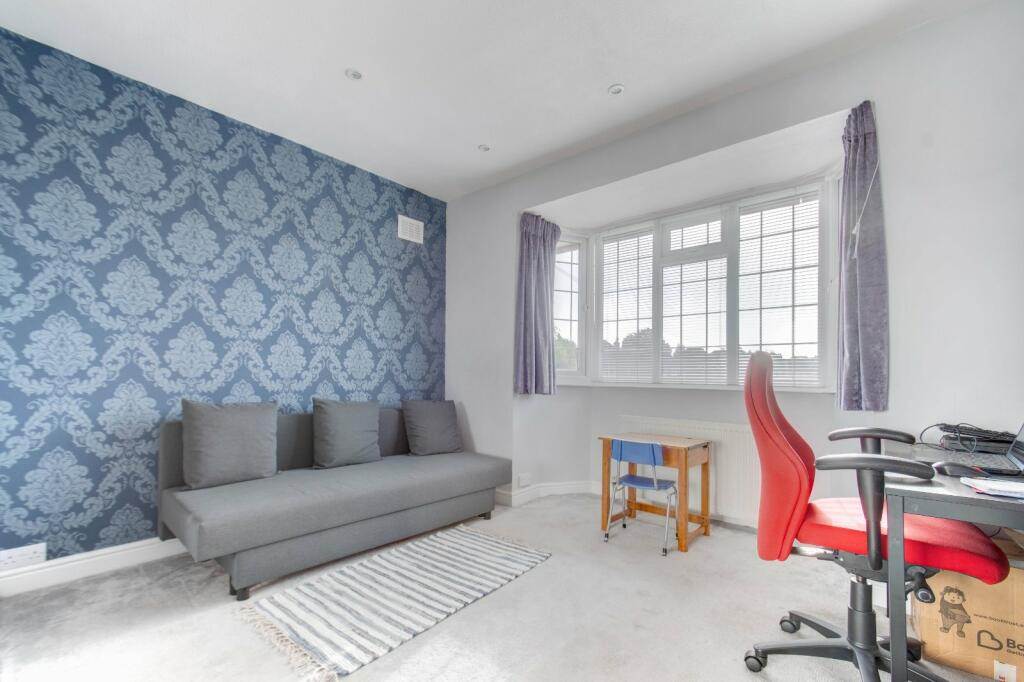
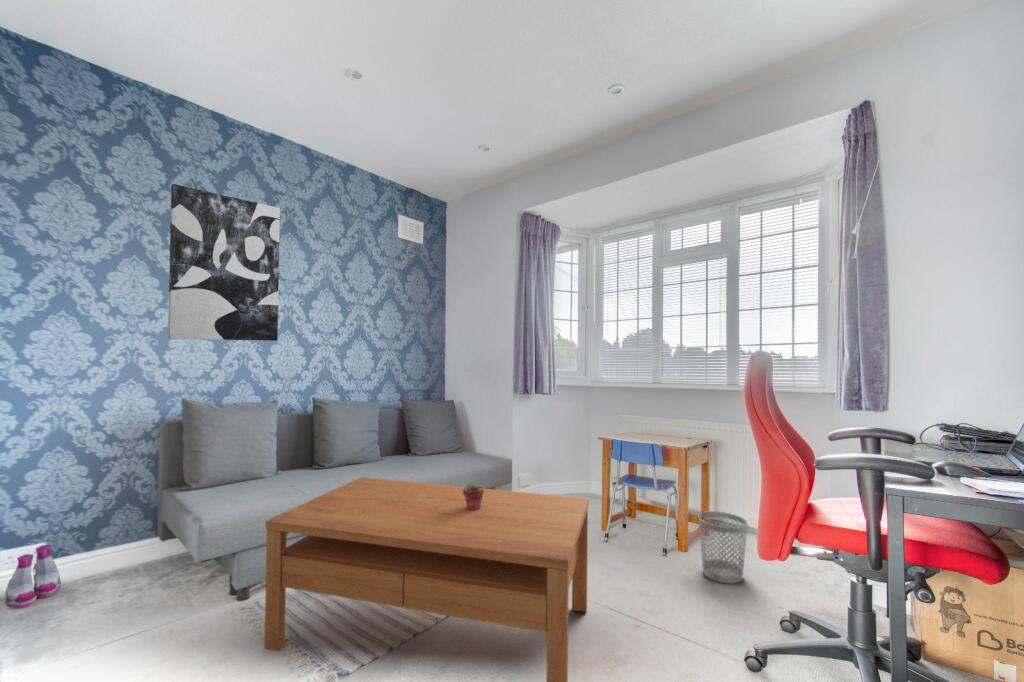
+ potted succulent (473, 493)
+ wall art (228, 268)
+ boots (35, 572)
+ coffee table (439, 567)
+ wastebasket (722, 546)
